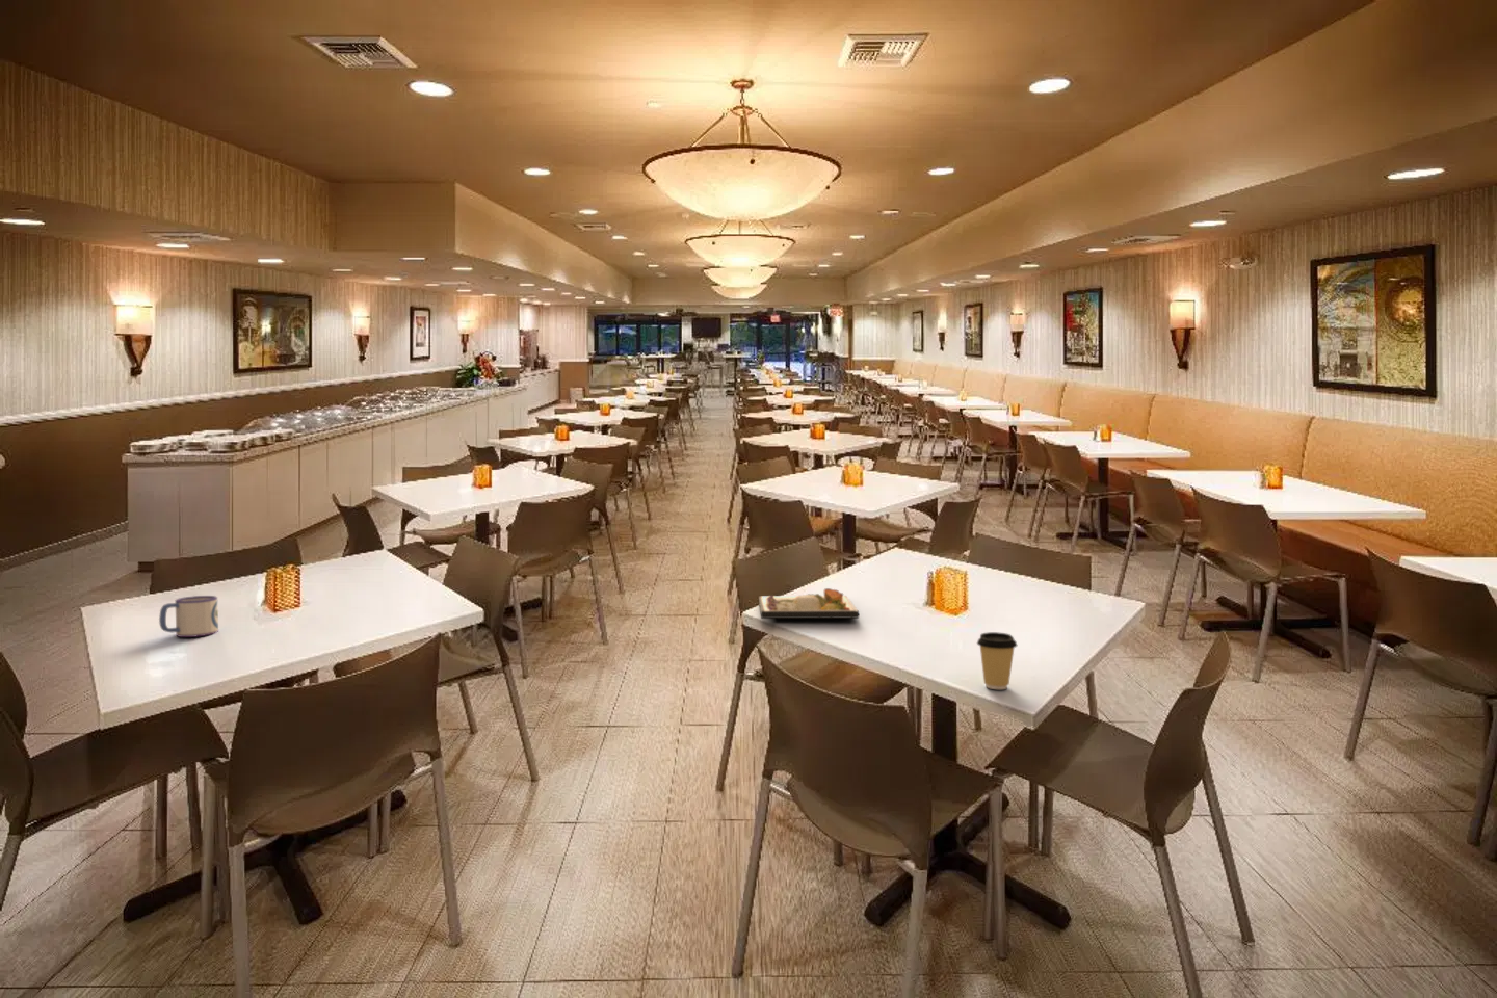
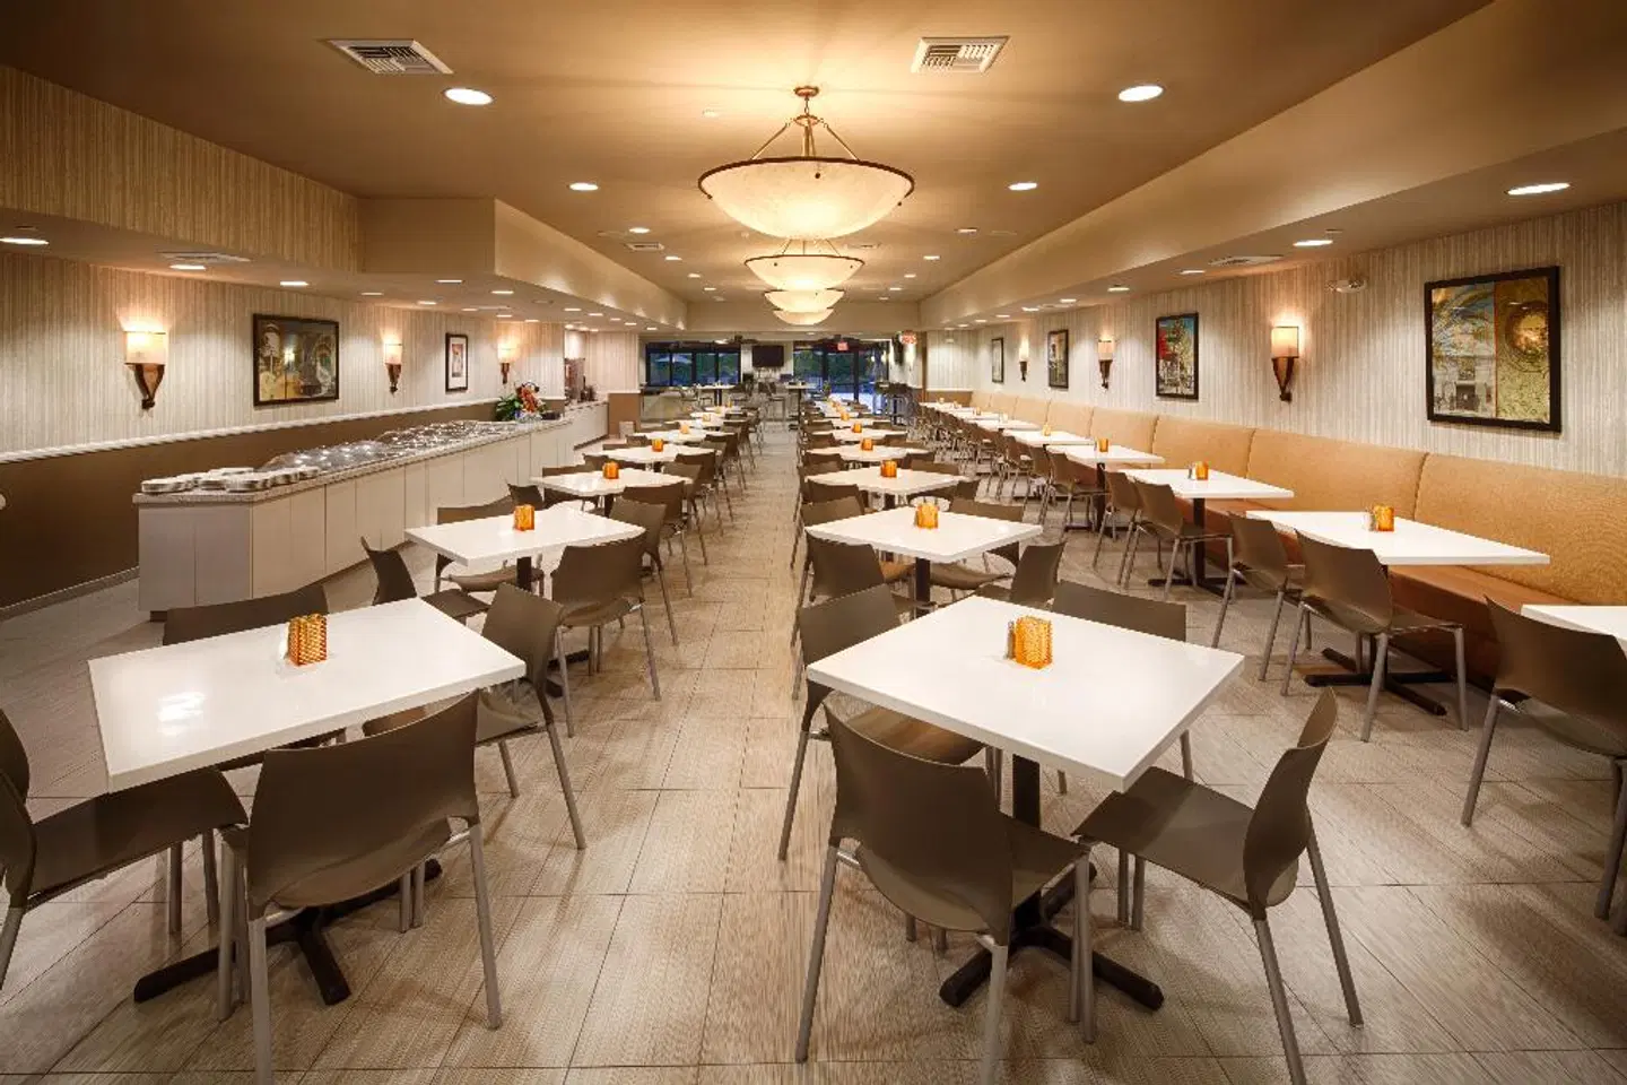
- mug (188, 616)
- coffee cup (996, 662)
- dinner plate (805, 600)
